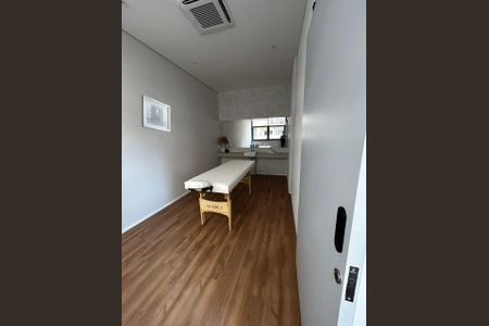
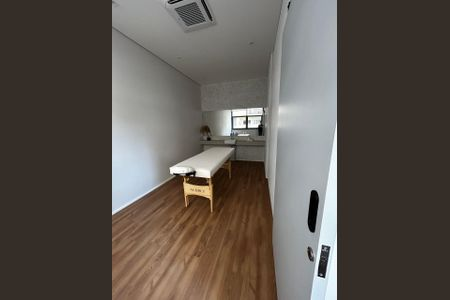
- wall art (156, 115)
